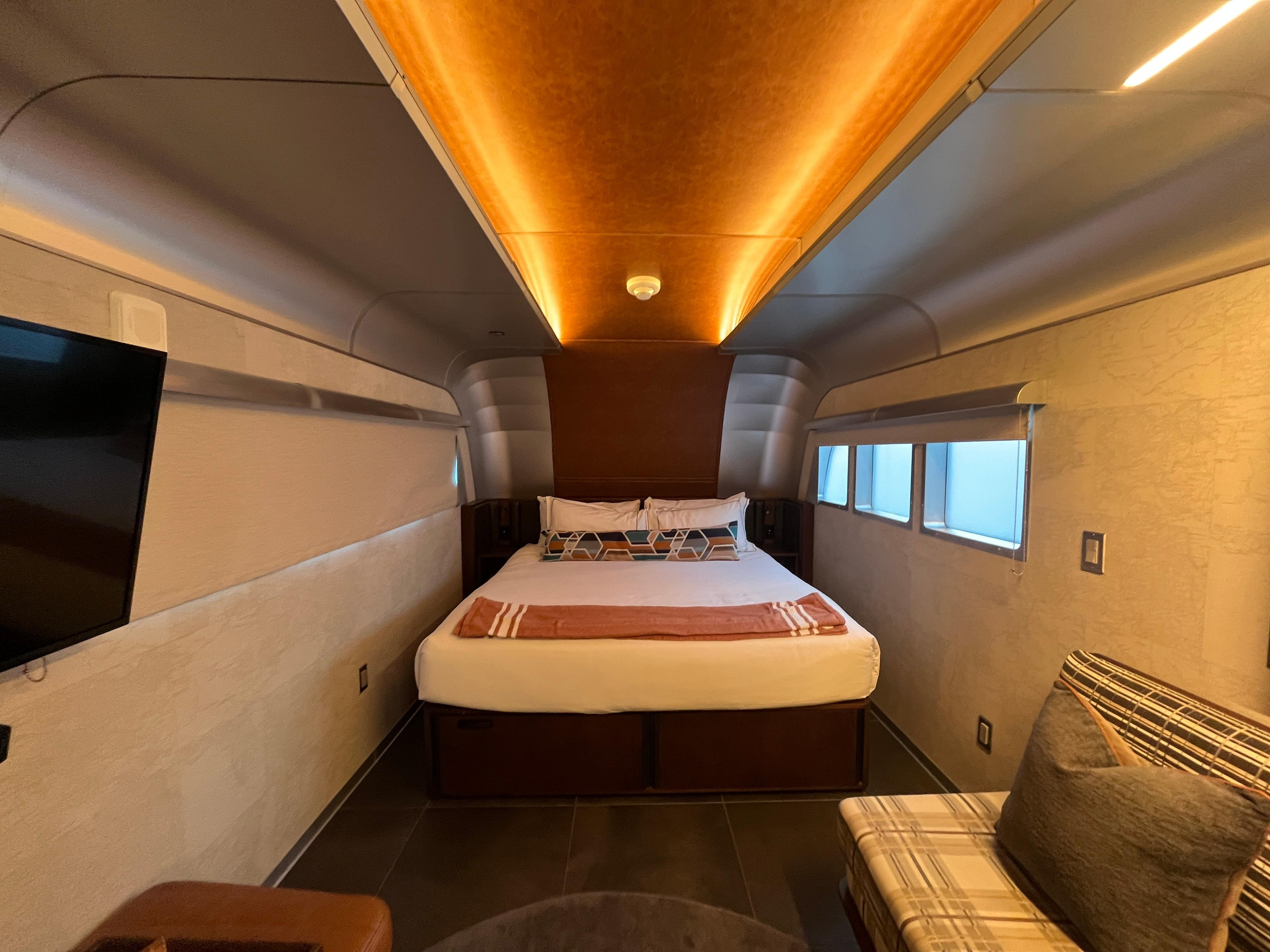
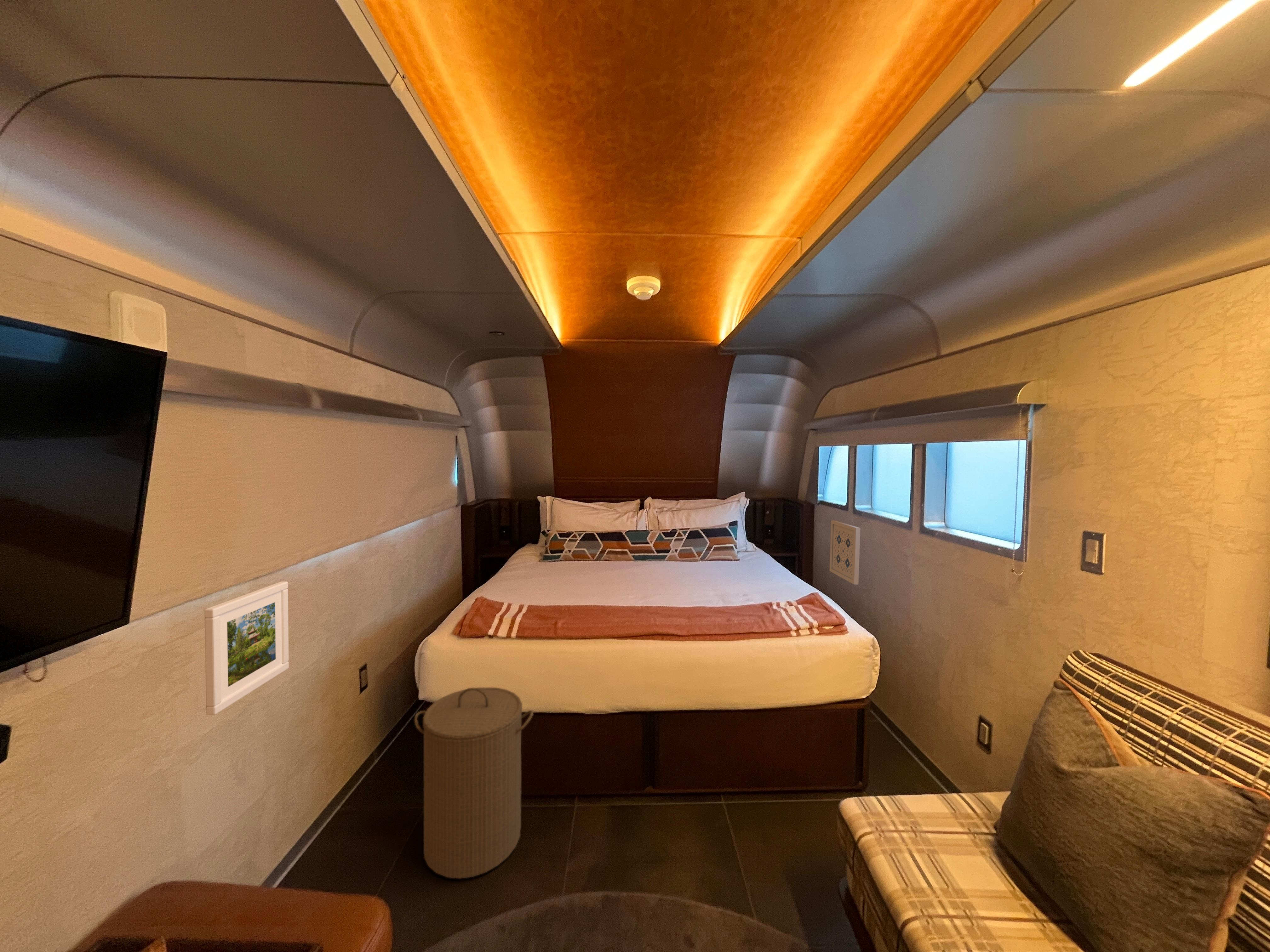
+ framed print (251, 642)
+ laundry hamper (474, 764)
+ wall art (844, 551)
